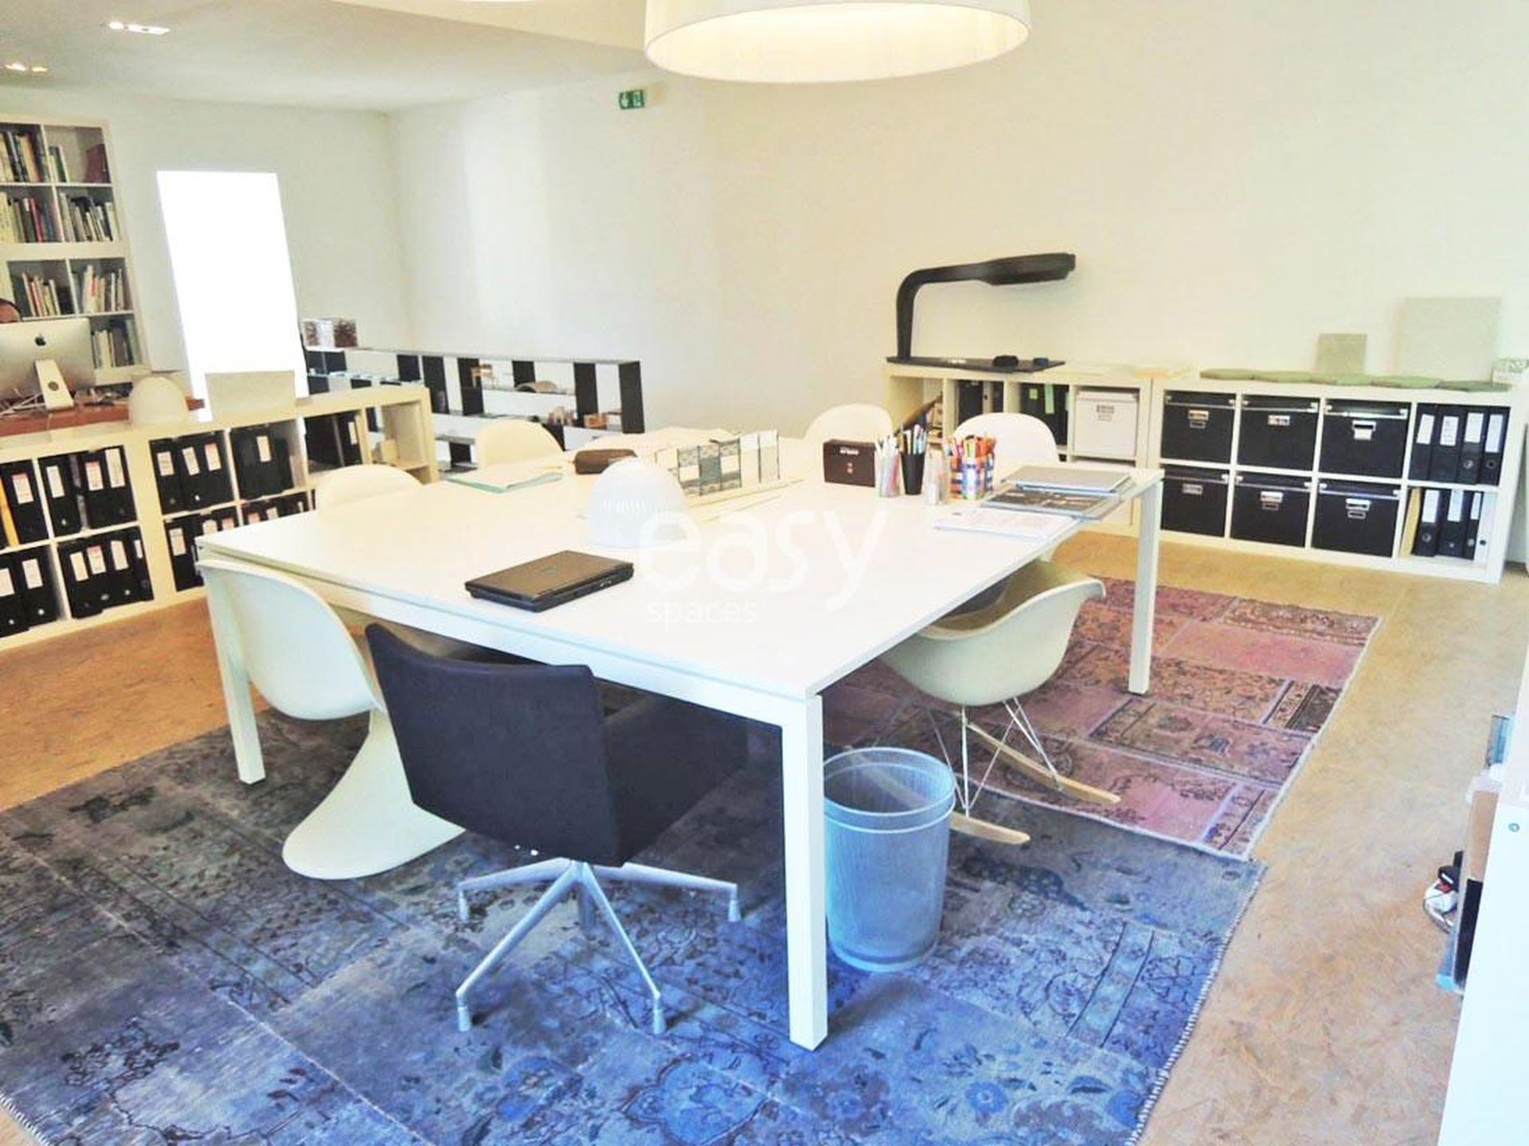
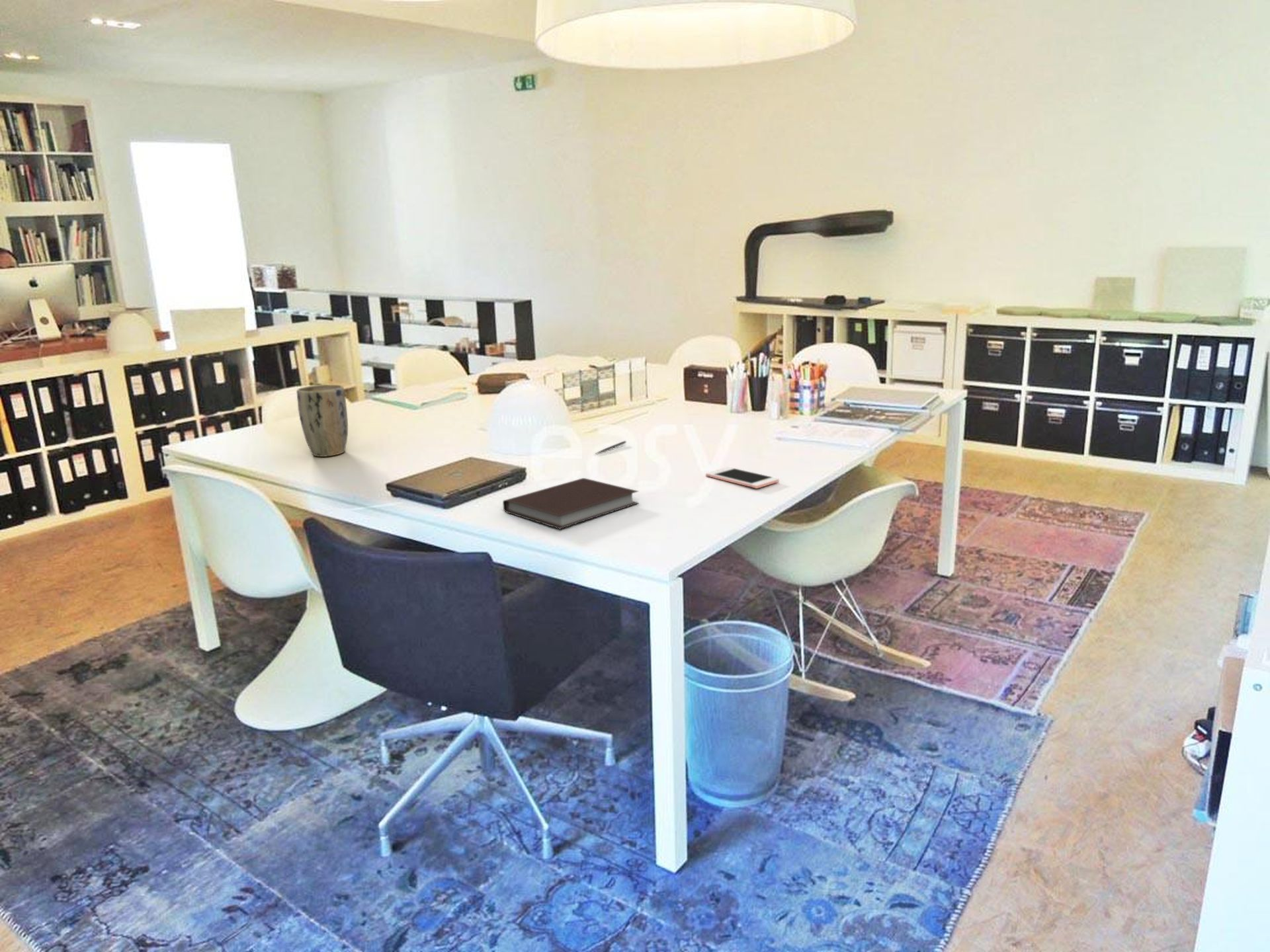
+ plant pot (324, 420)
+ cell phone (741, 477)
+ pen (610, 447)
+ notebook (571, 501)
